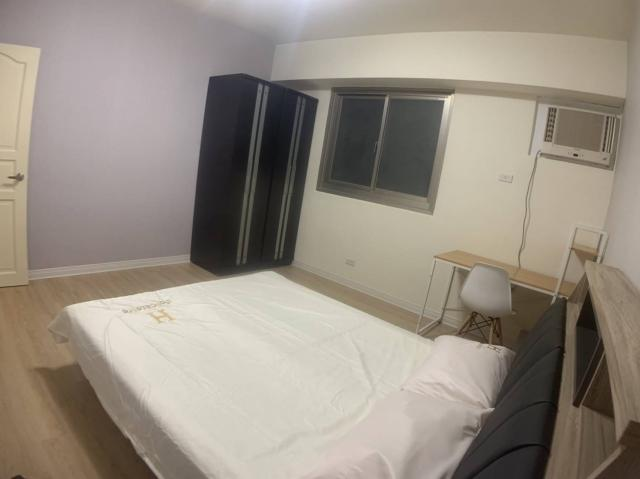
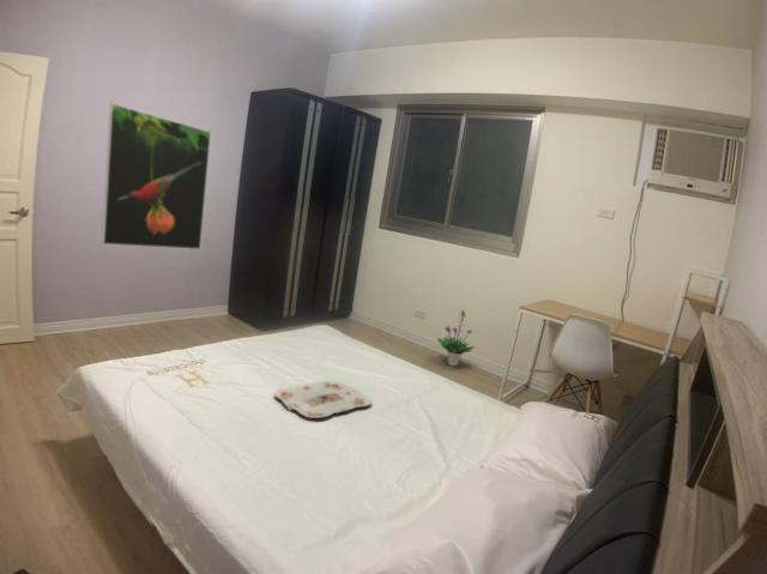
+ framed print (159, 183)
+ serving tray (324, 398)
+ potted plant (457, 338)
